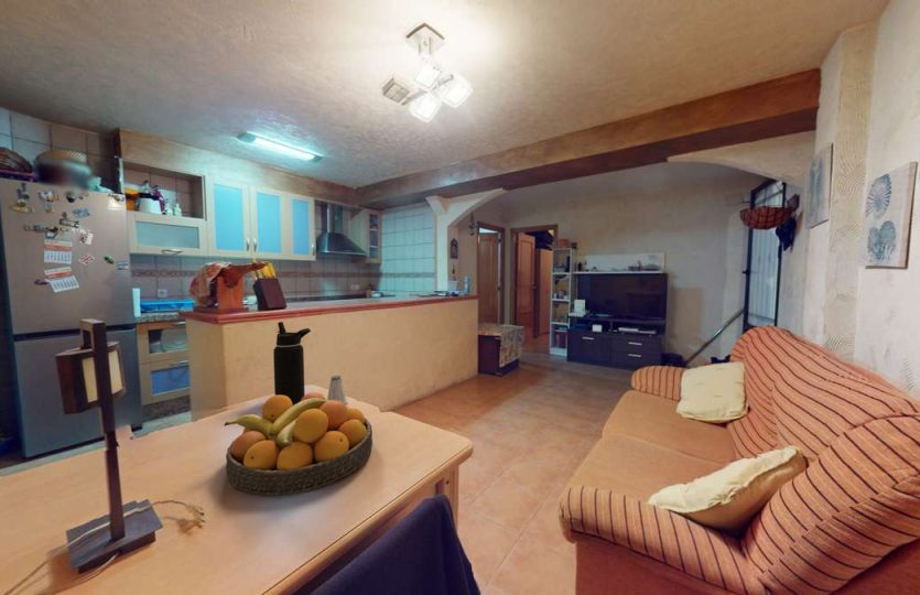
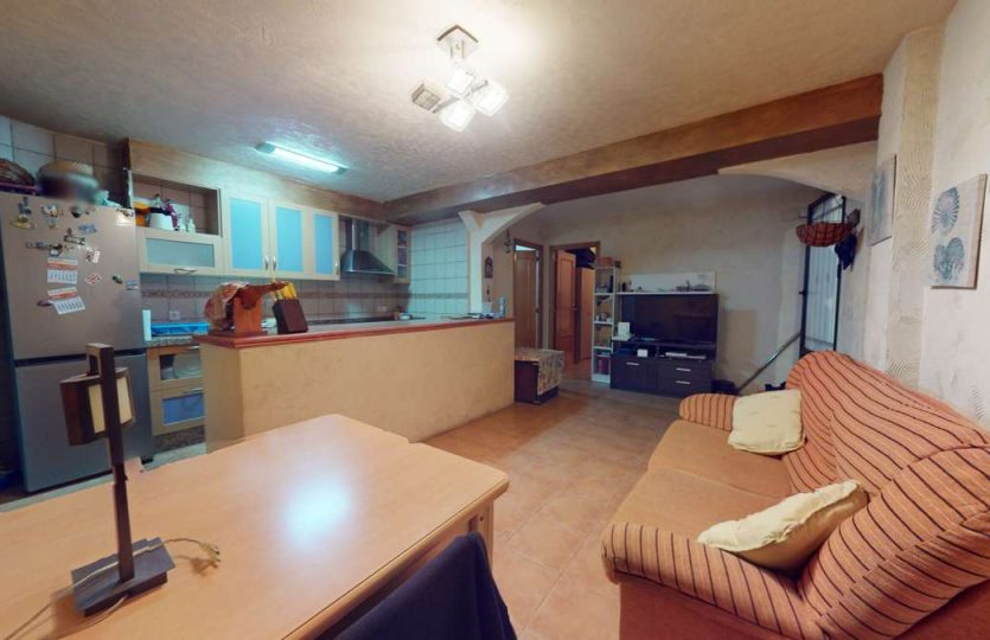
- fruit bowl (304, 426)
- water bottle (292, 361)
- saltshaker (336, 390)
